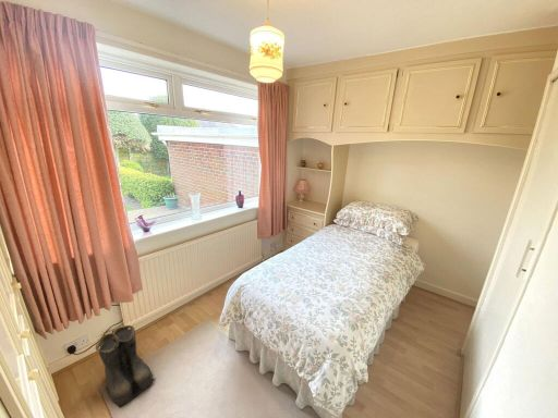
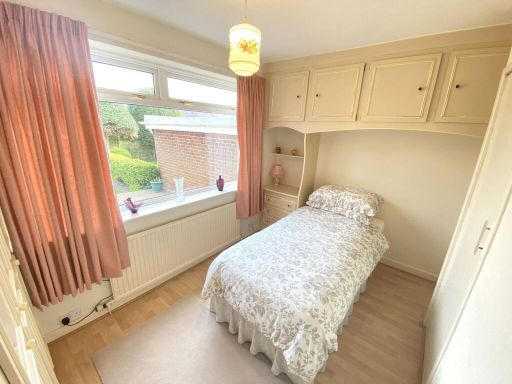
- boots (124, 361)
